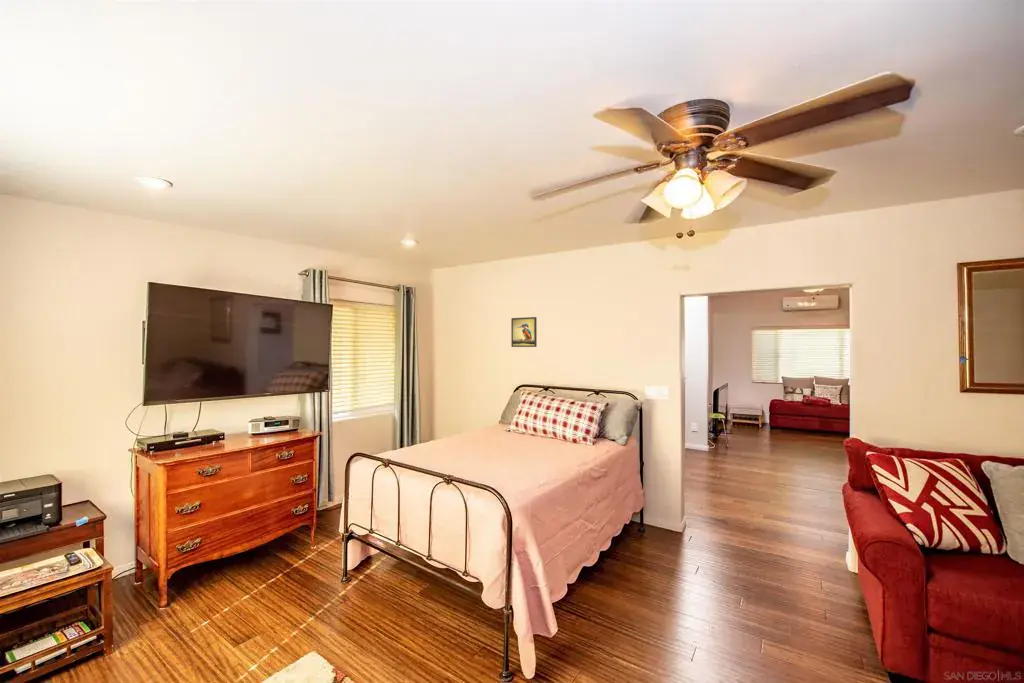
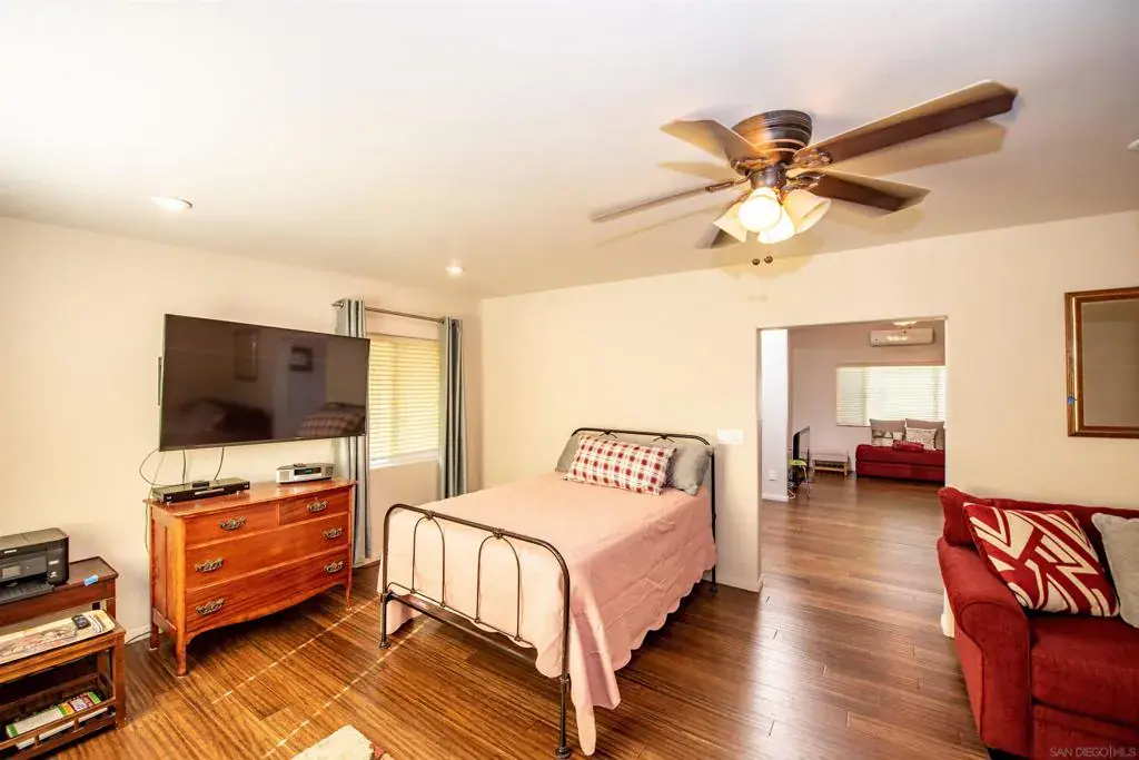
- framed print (523, 332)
